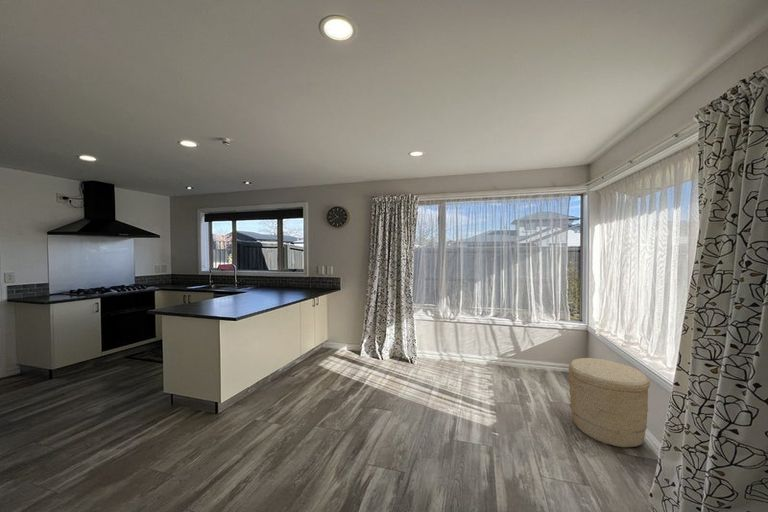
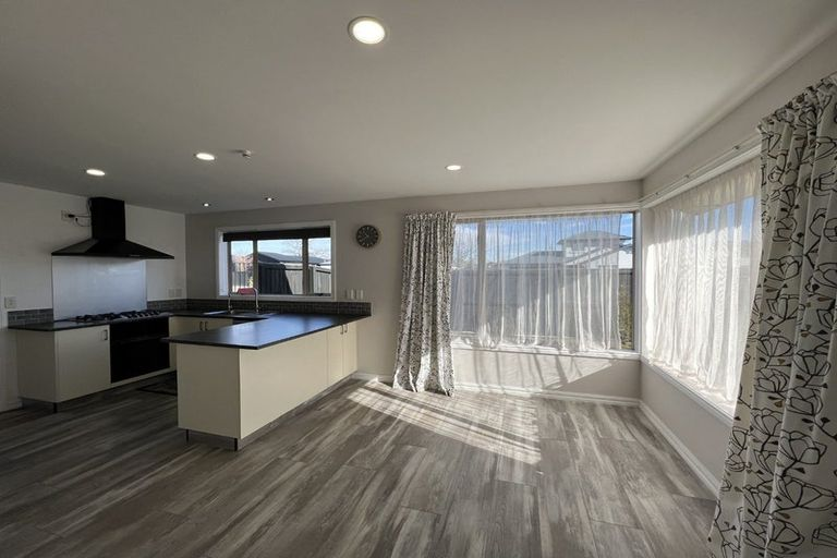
- basket (606, 399)
